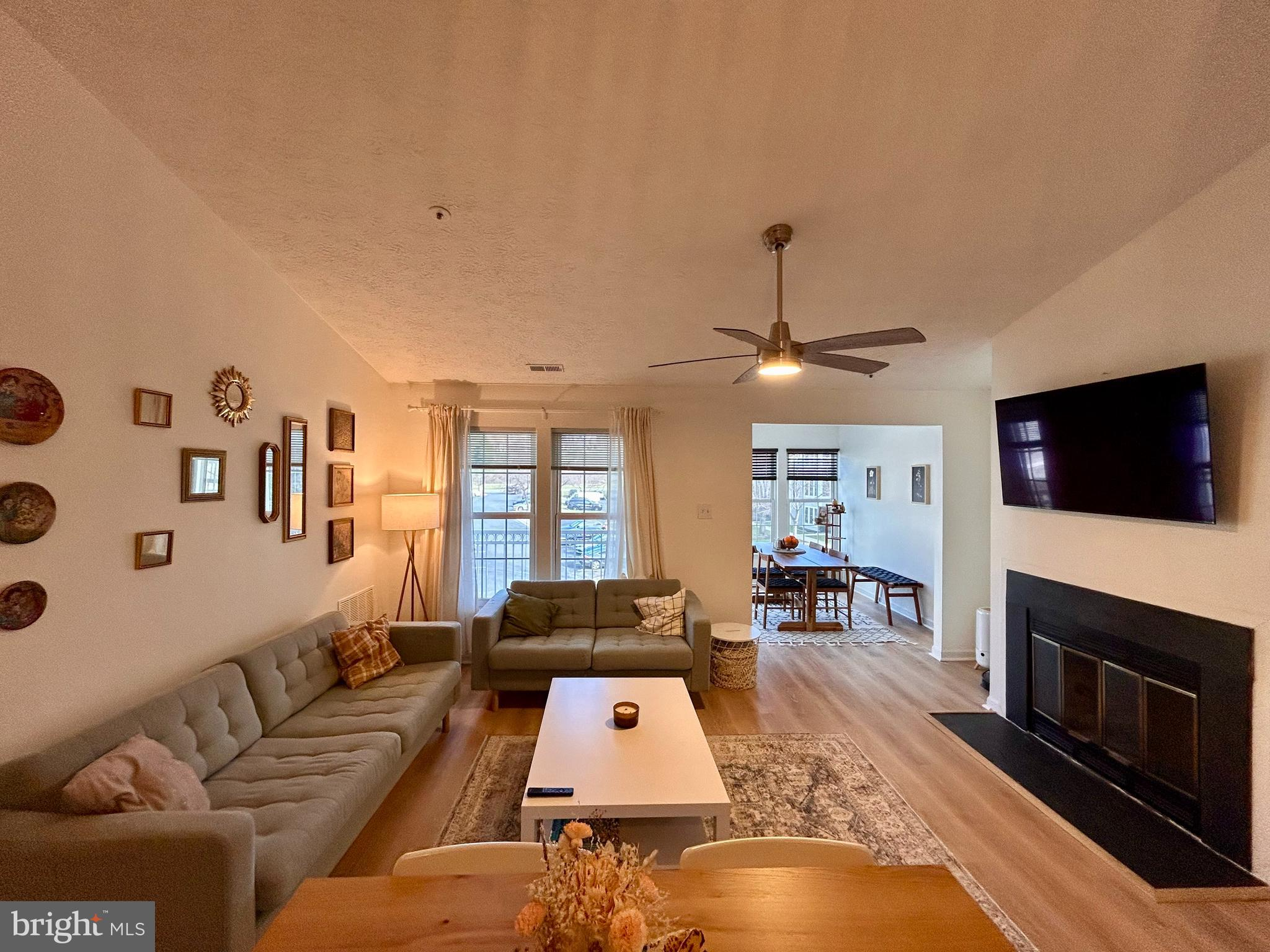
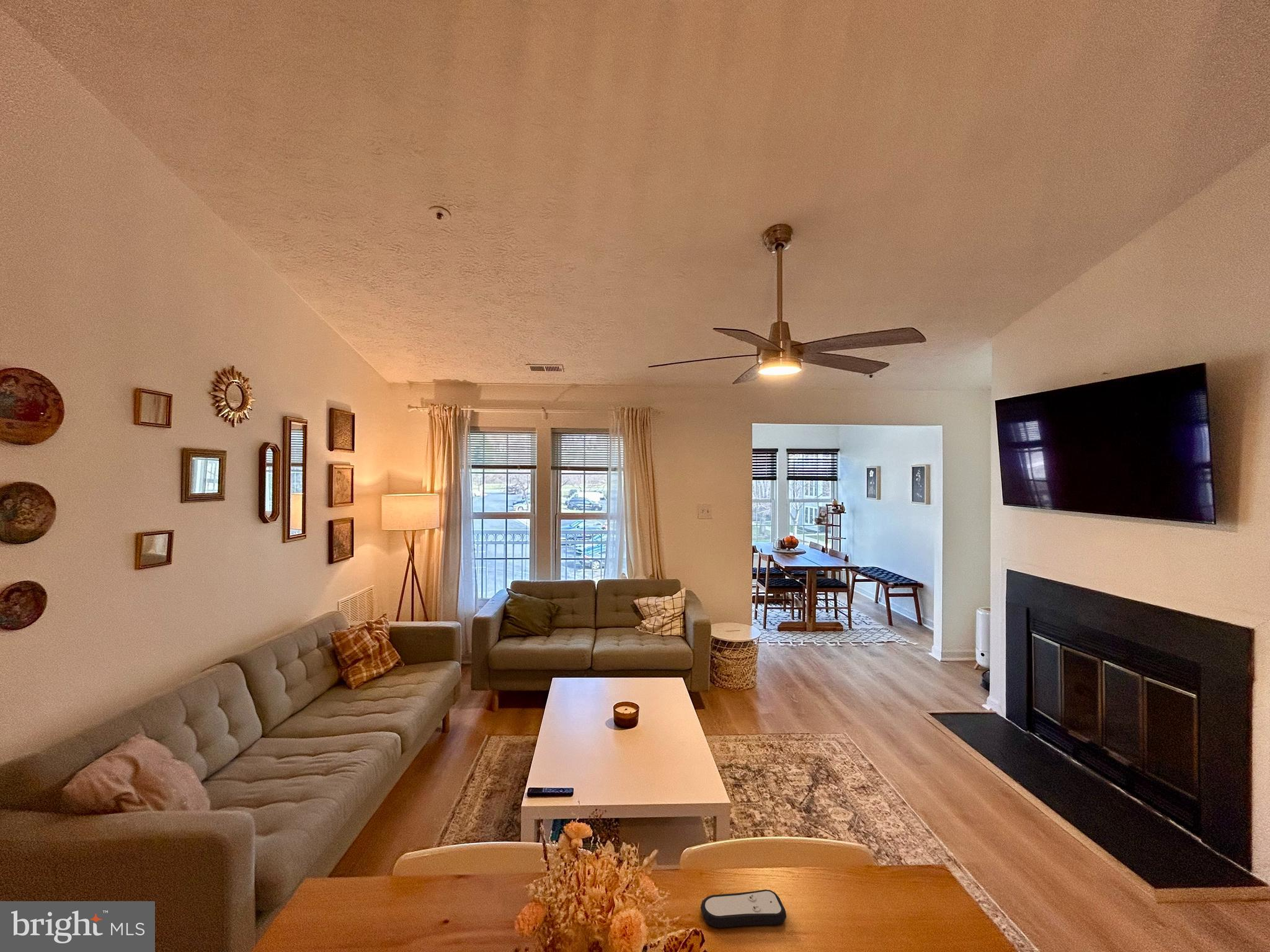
+ remote control (742, 908)
